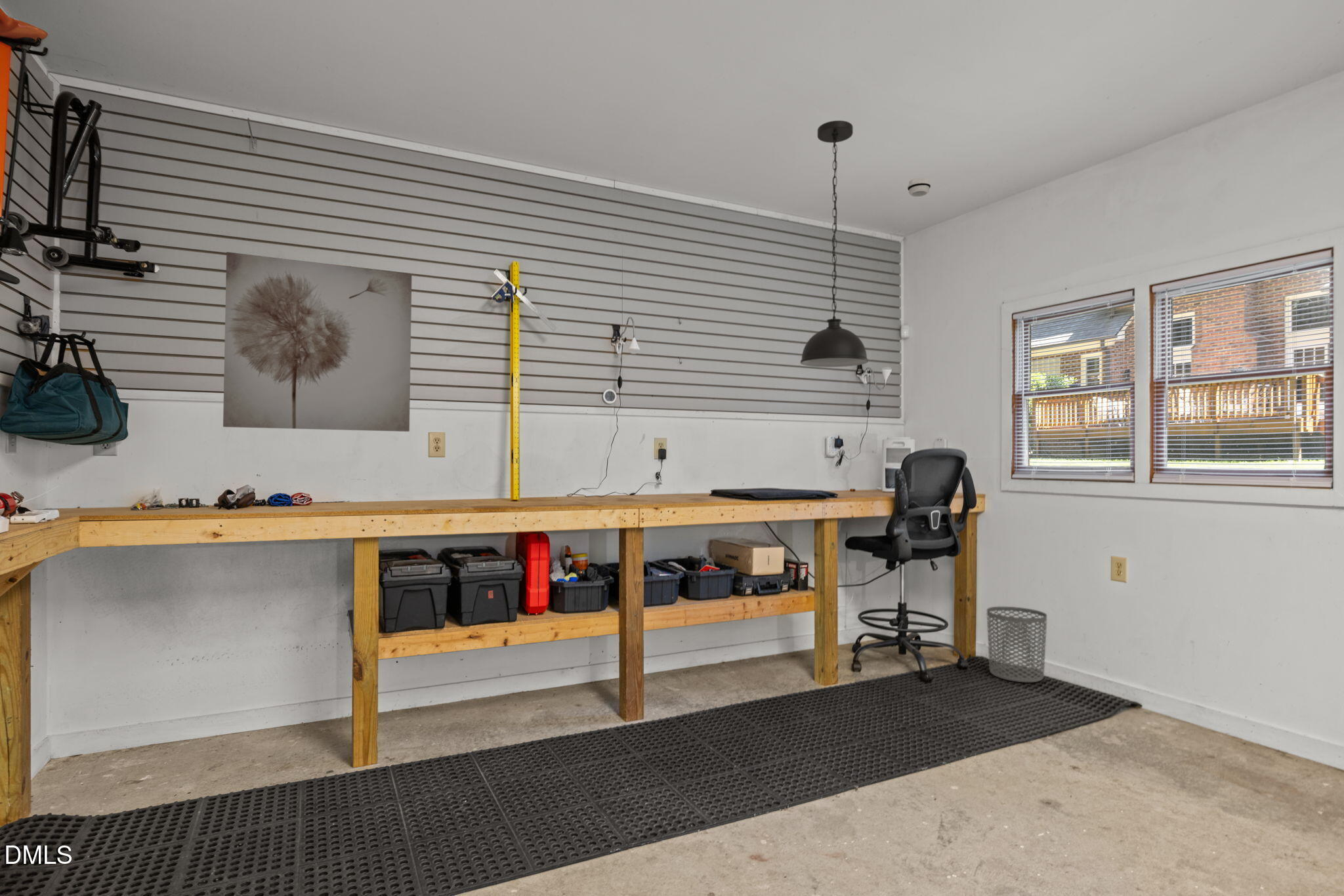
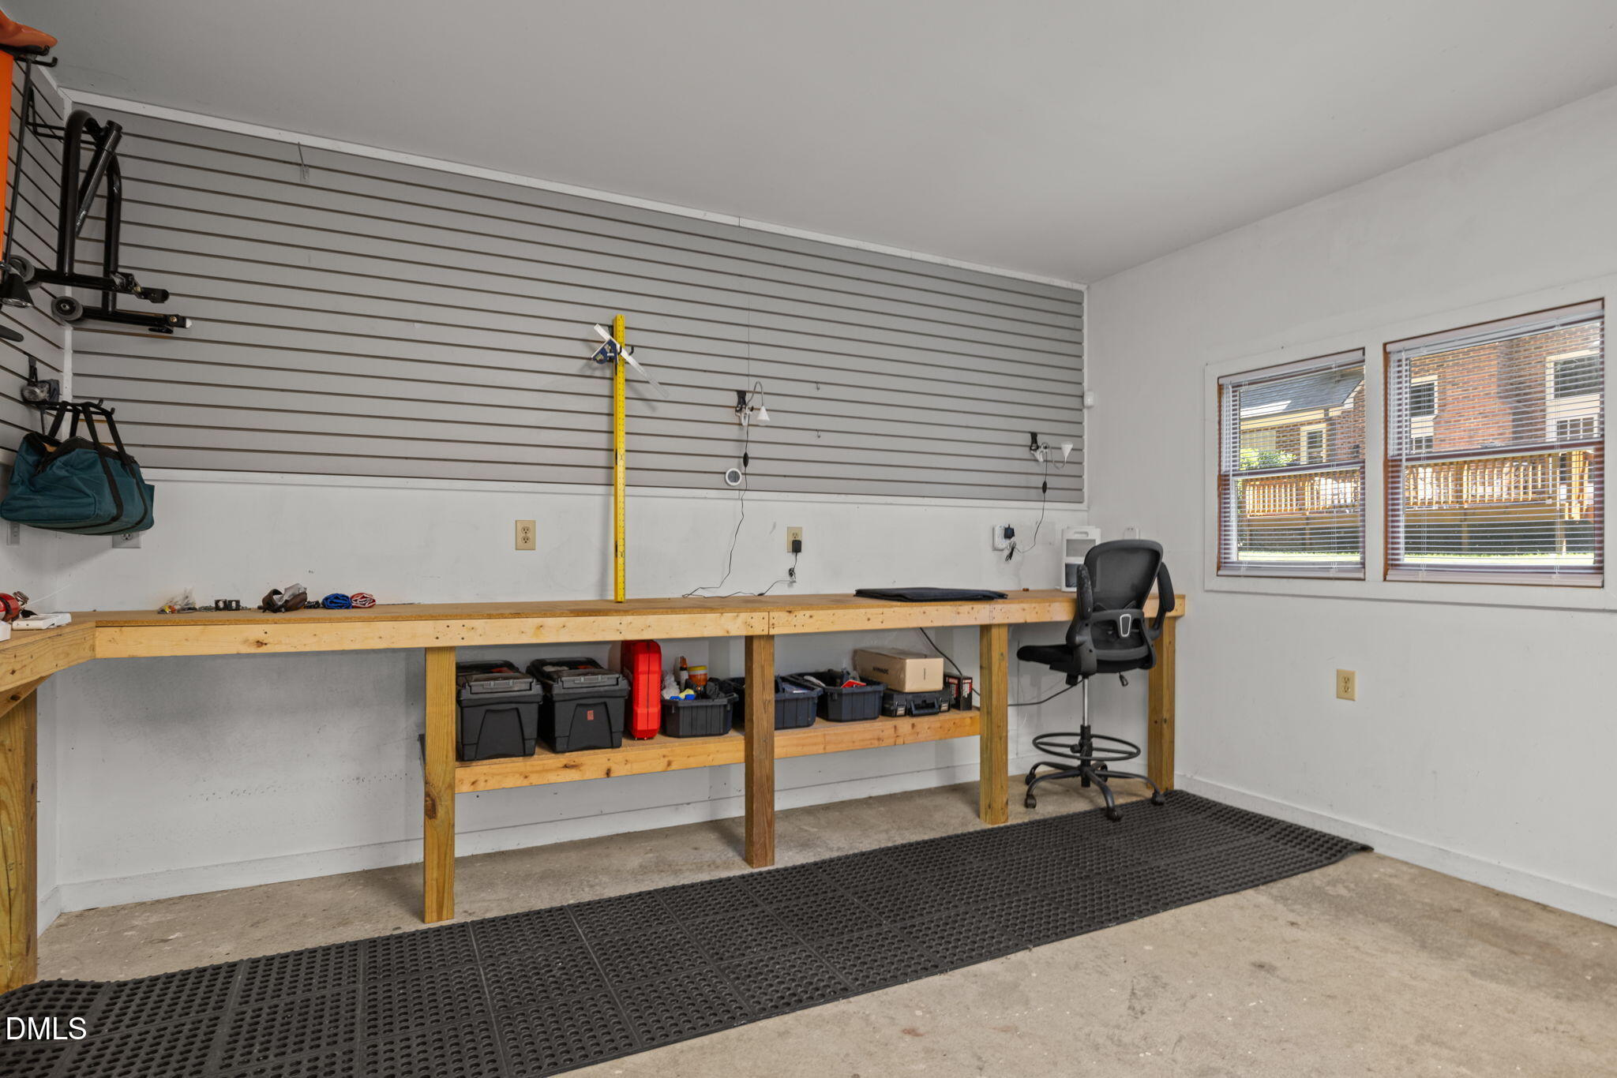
- light fixture (834, 245)
- smoke detector (919, 187)
- wall art (322, 346)
- waste bin (1016, 643)
